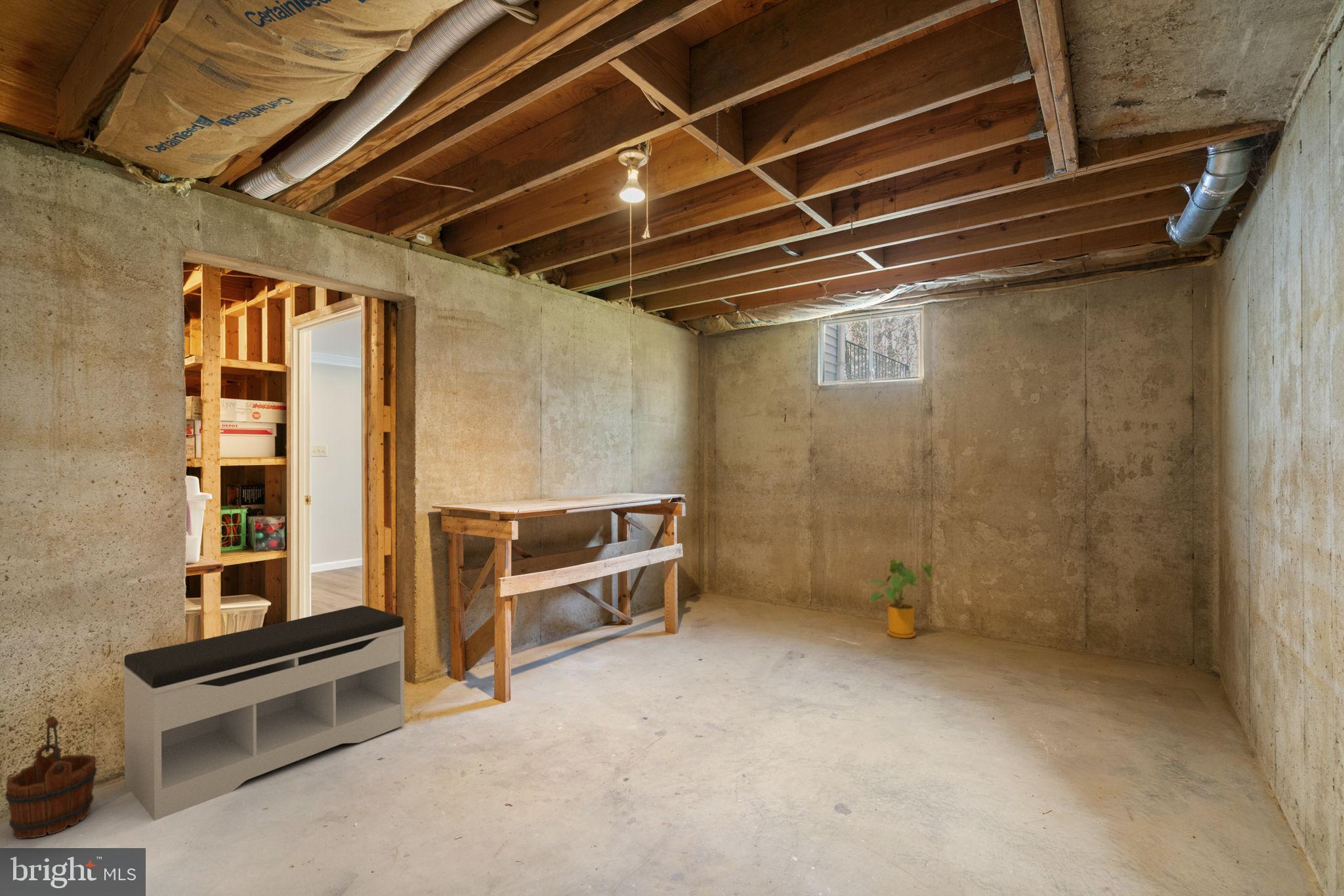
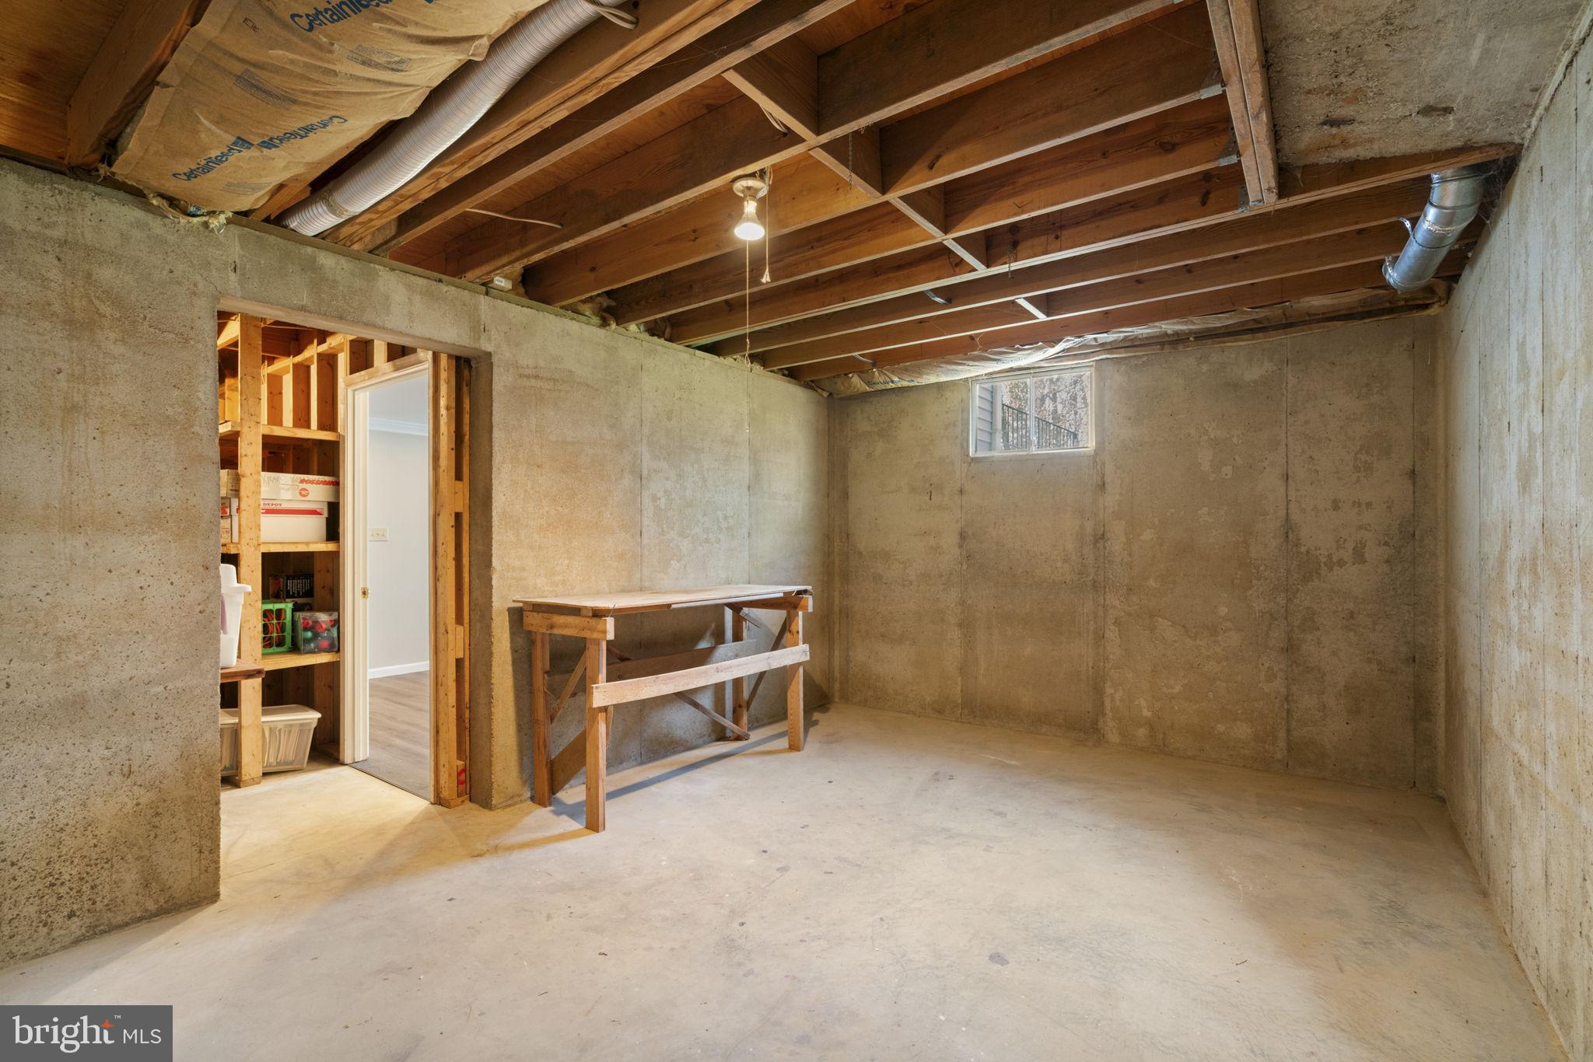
- house plant (898, 598)
- bench (278, 693)
- wooden bucket (52, 770)
